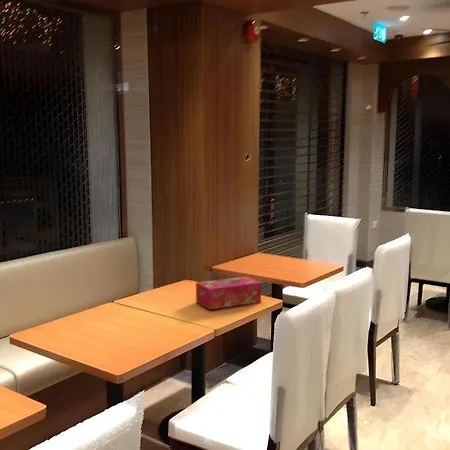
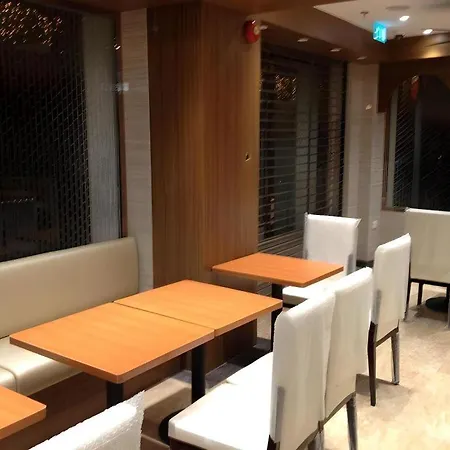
- tissue box (228, 292)
